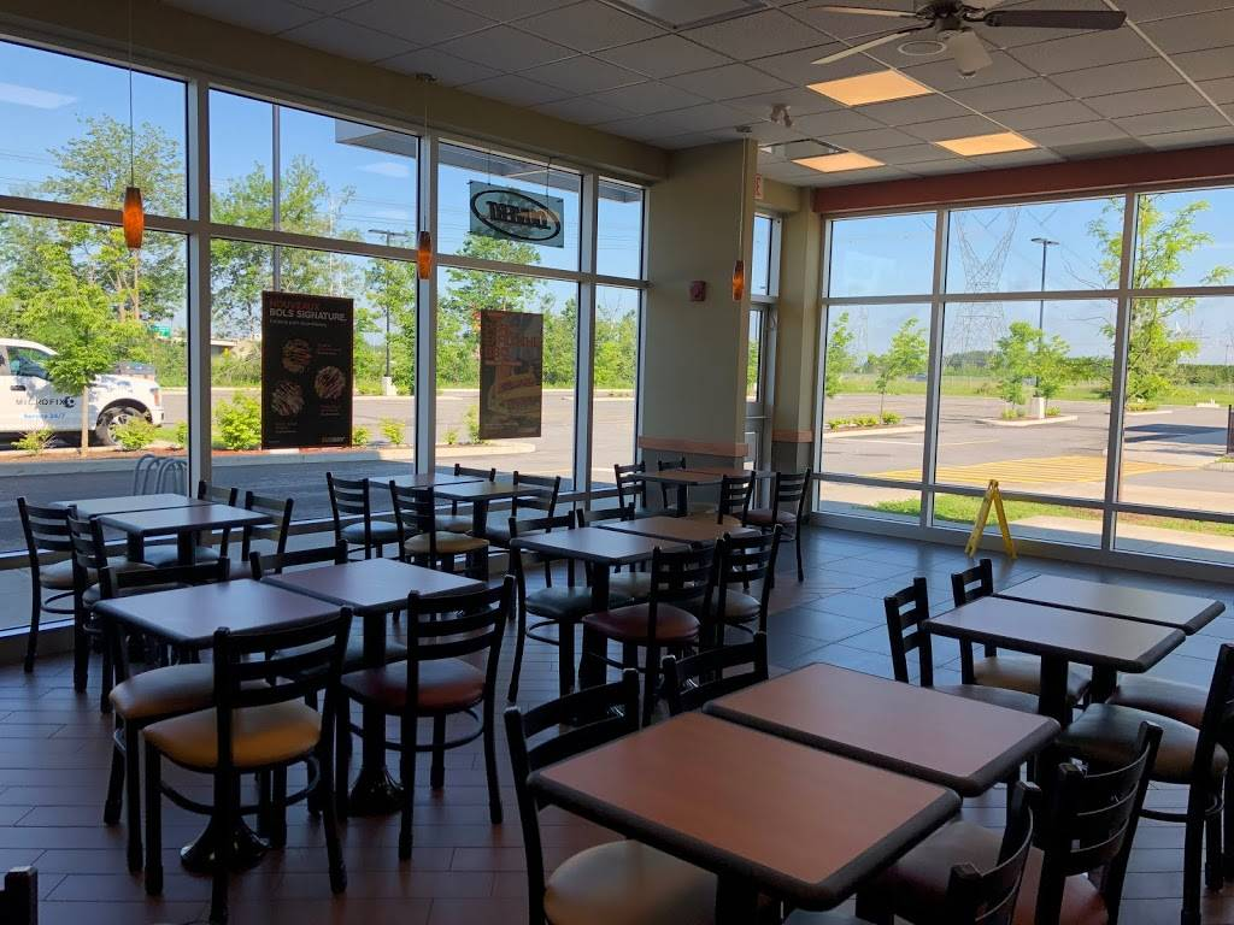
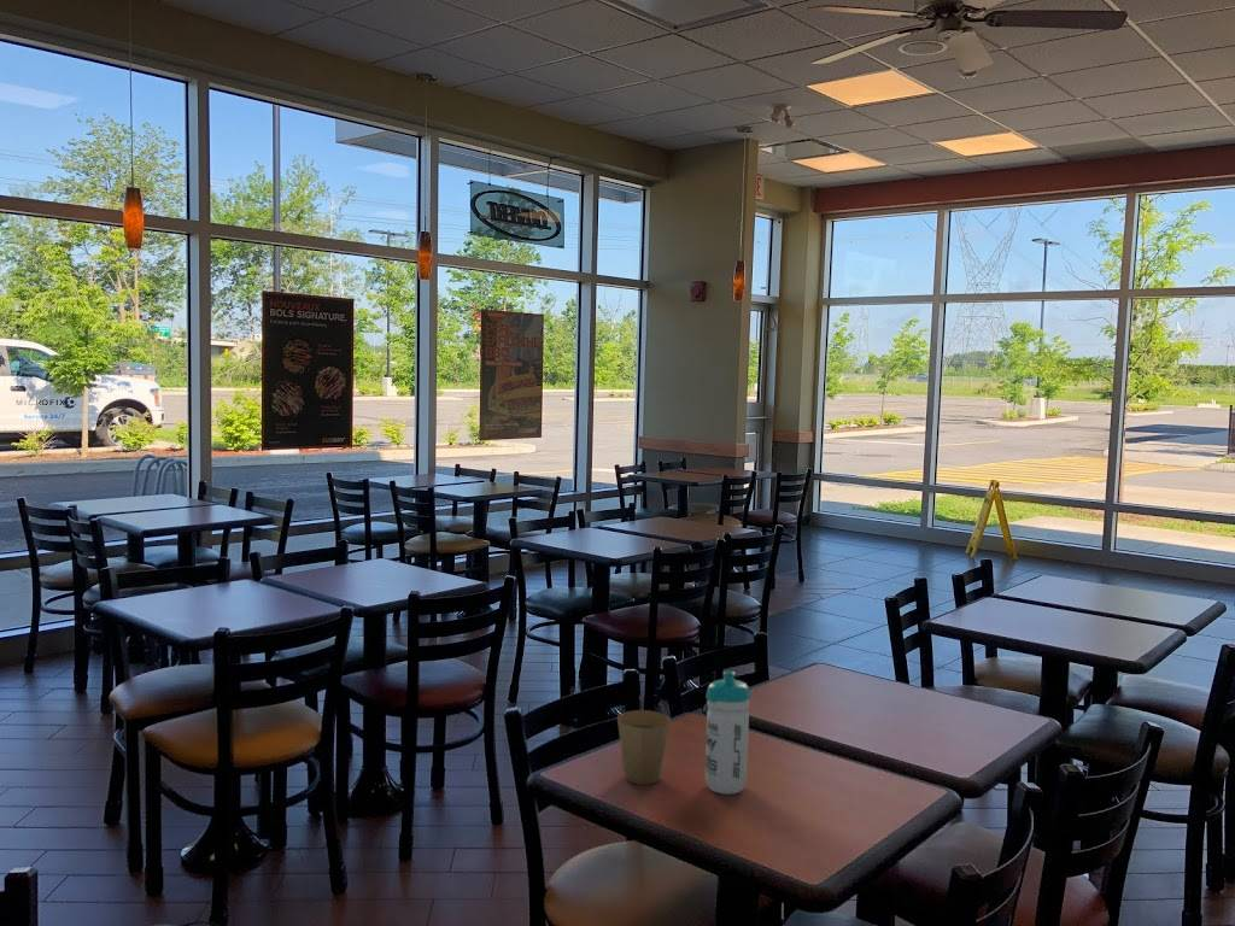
+ water bottle (727, 729)
+ paper cup (643, 748)
